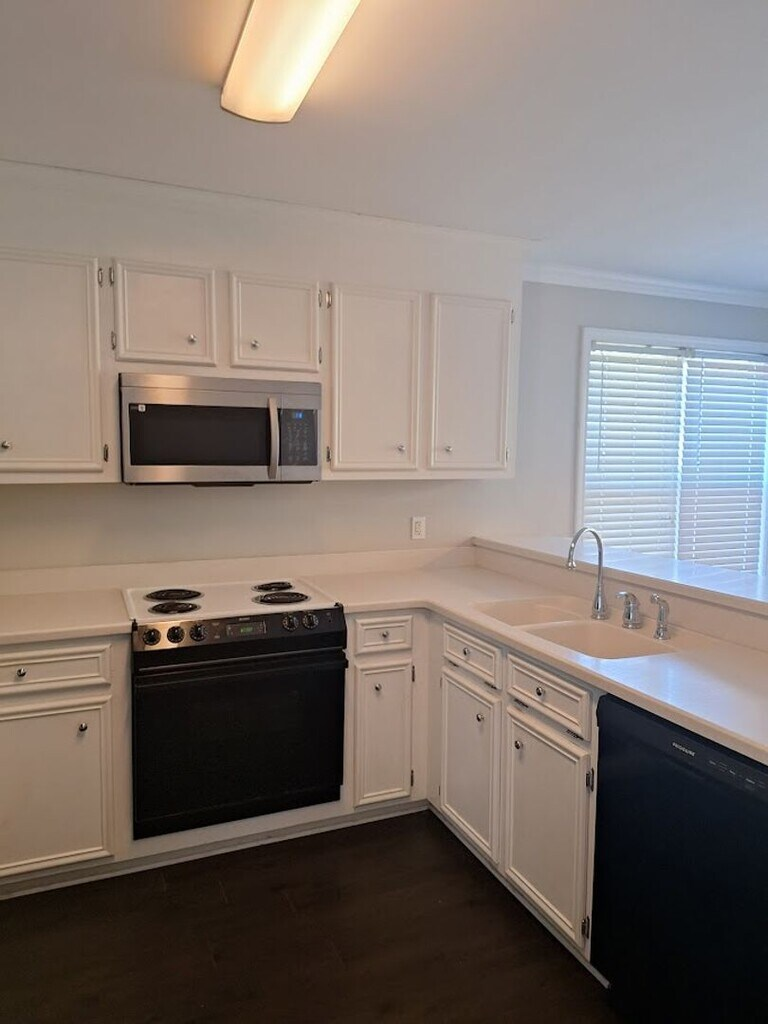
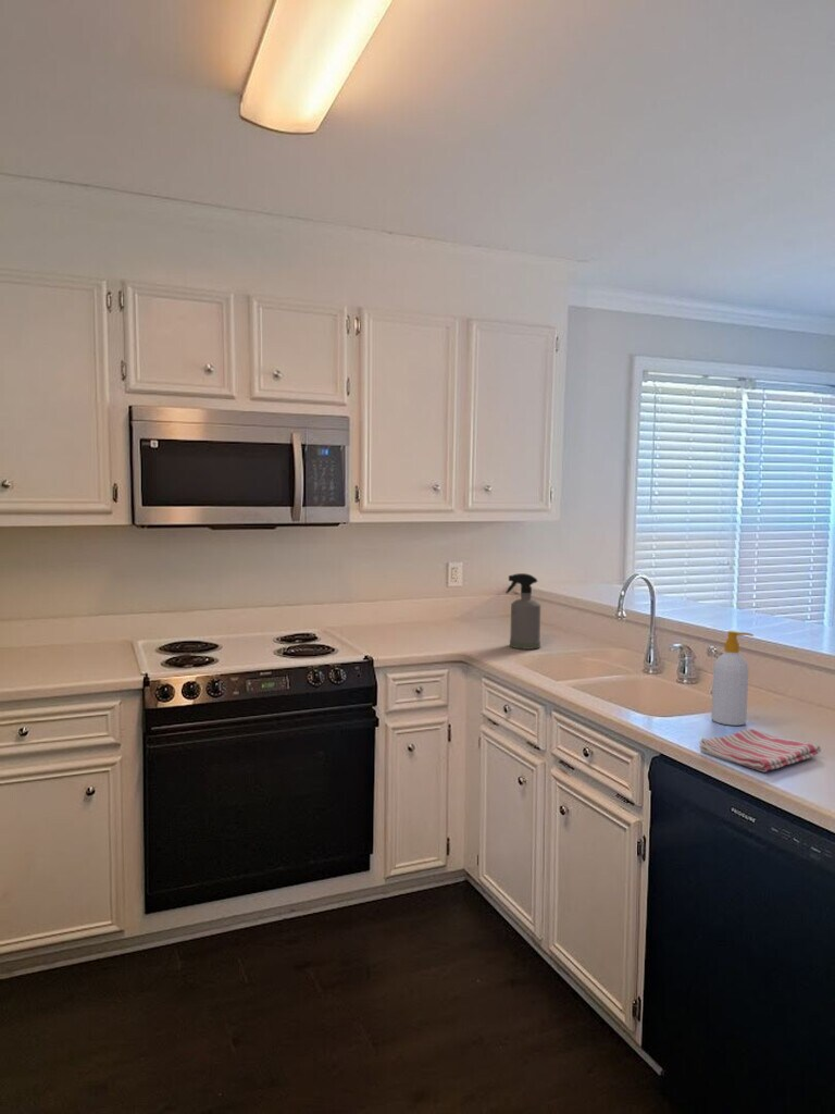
+ spray bottle (523, 609)
+ dish towel (759, 746)
+ soap bottle (732, 676)
